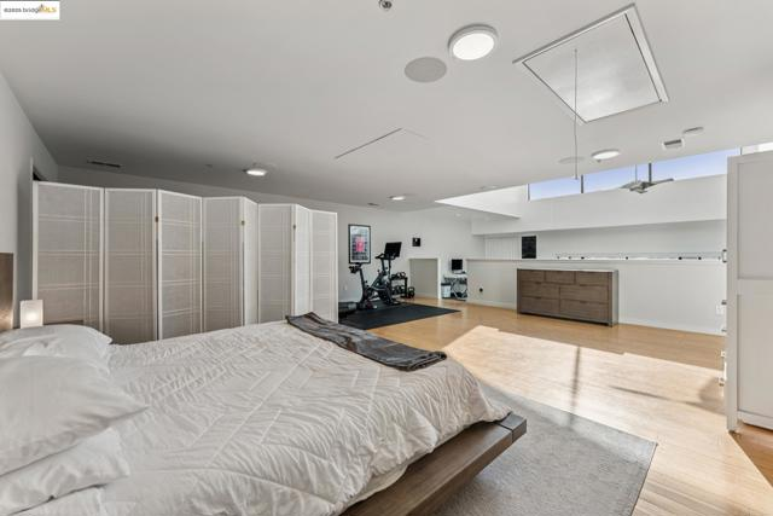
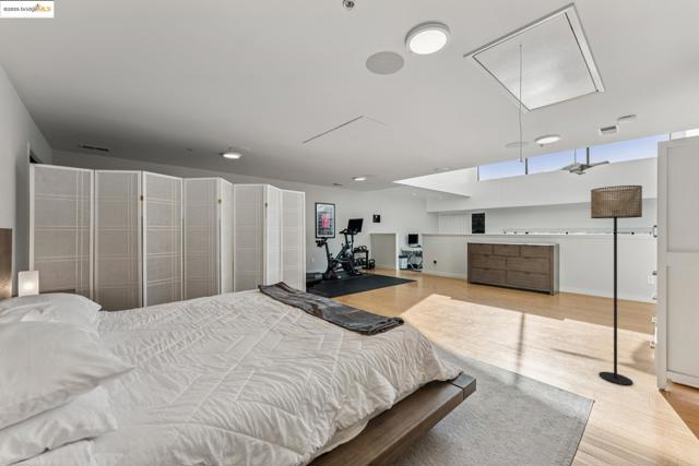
+ floor lamp (615, 283)
